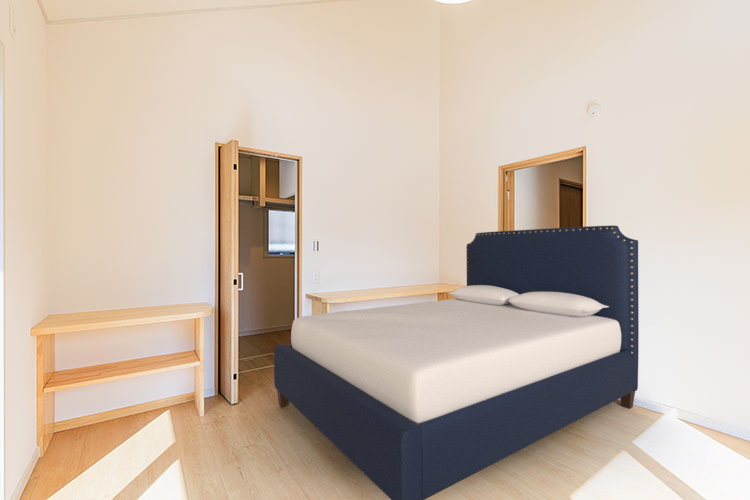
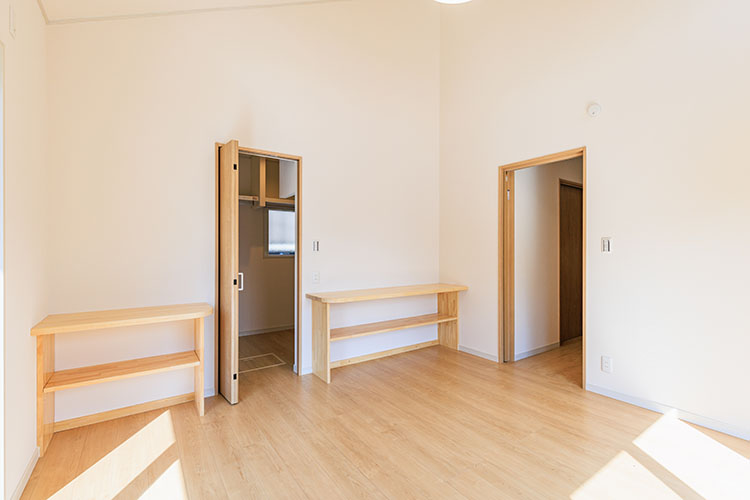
- bed (453, 315)
